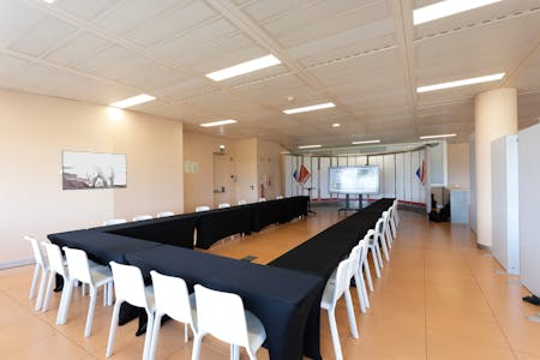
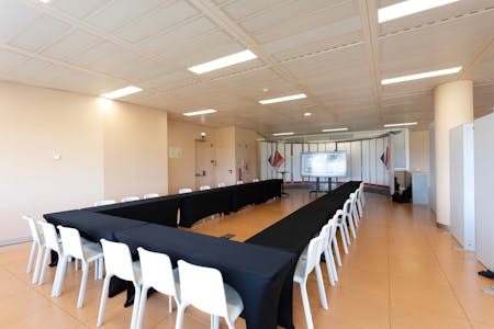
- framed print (96, 170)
